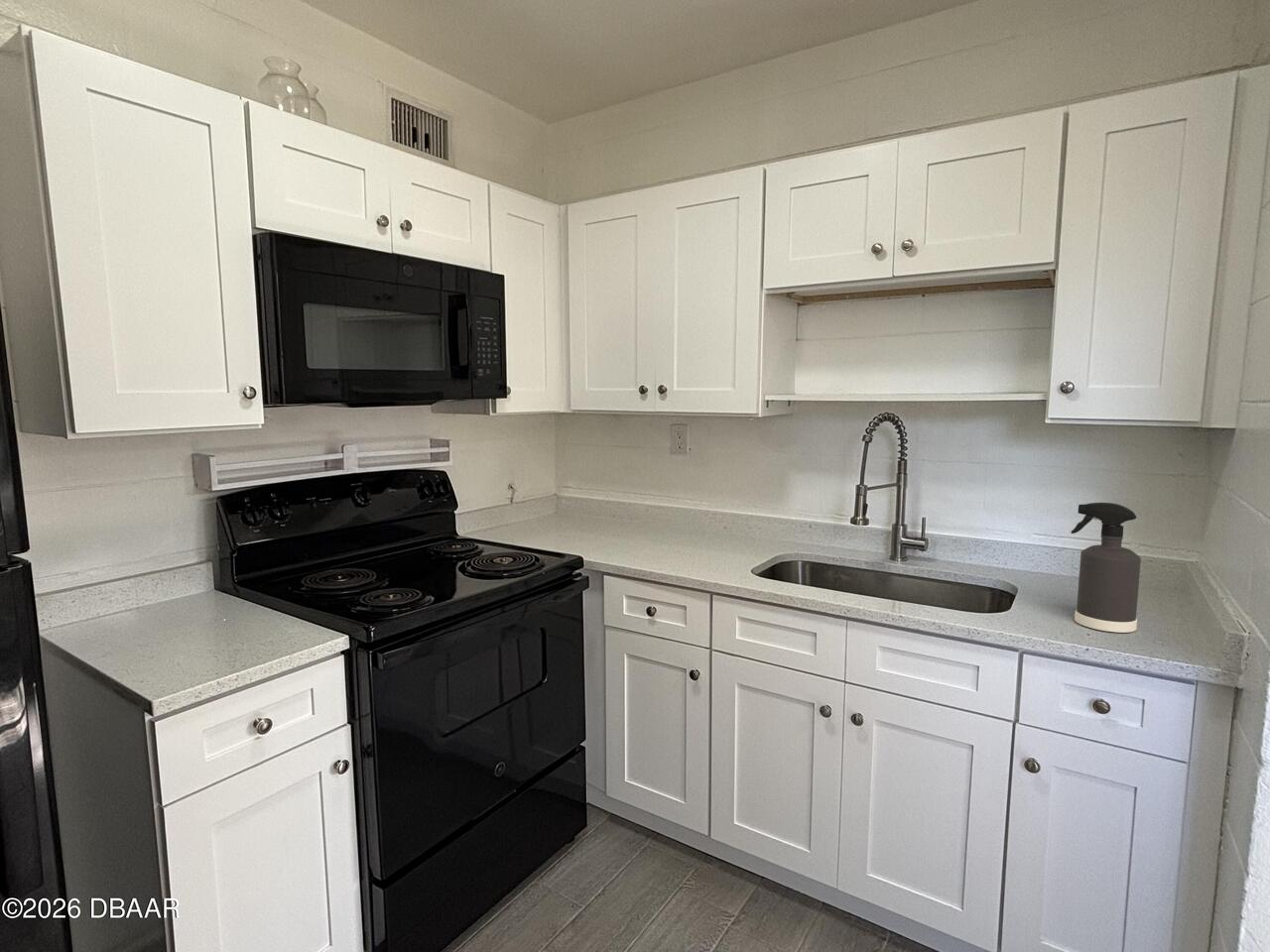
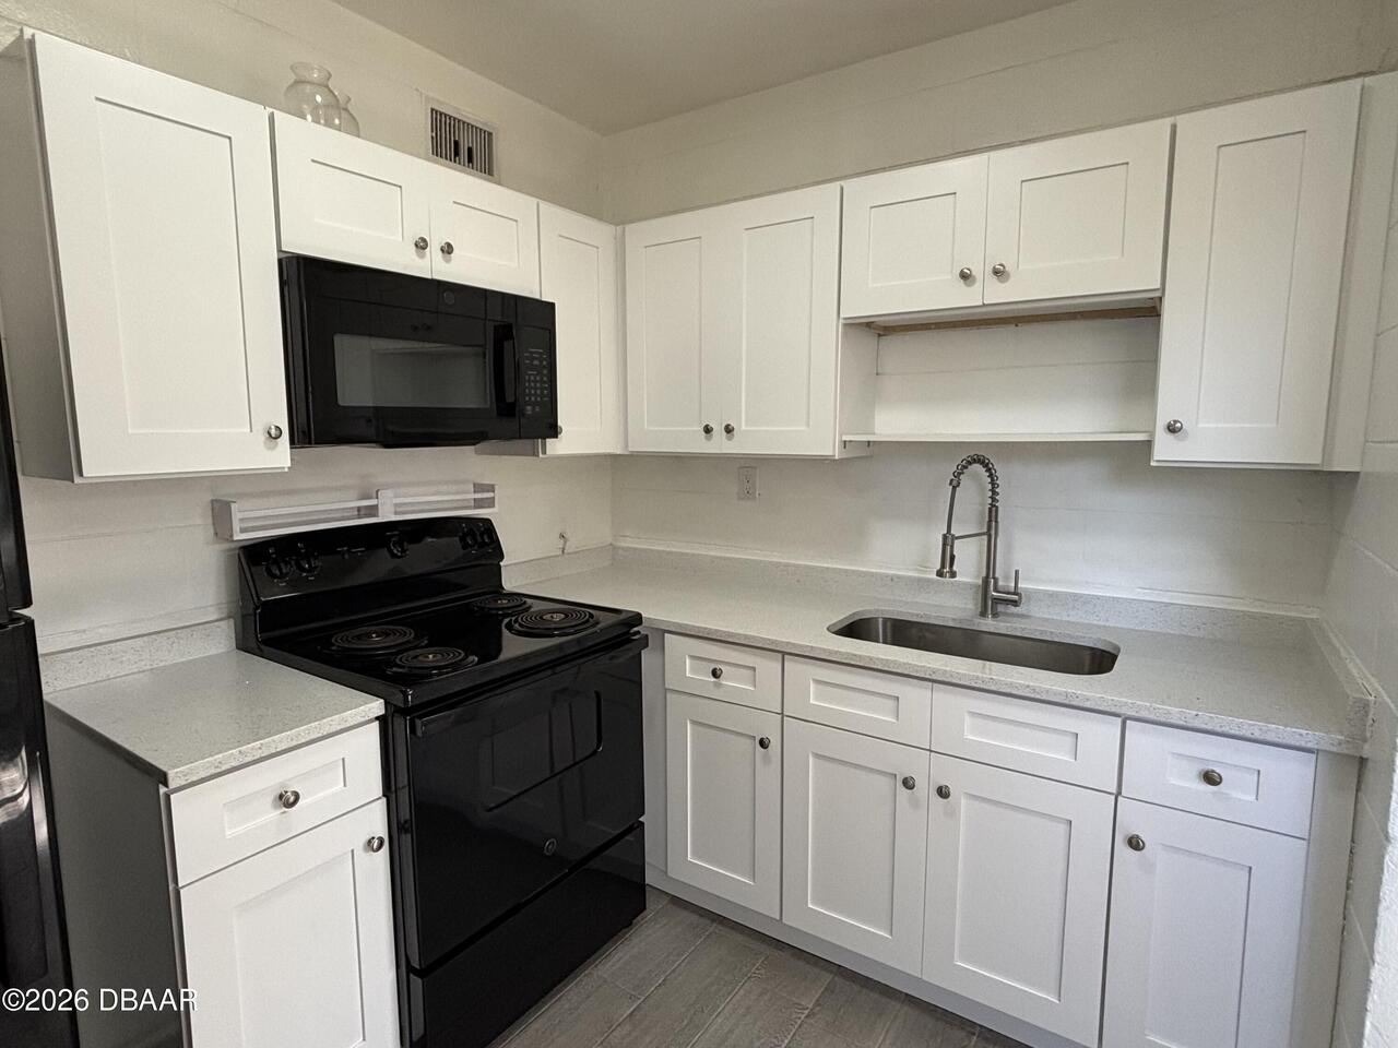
- spray bottle (1104, 563)
